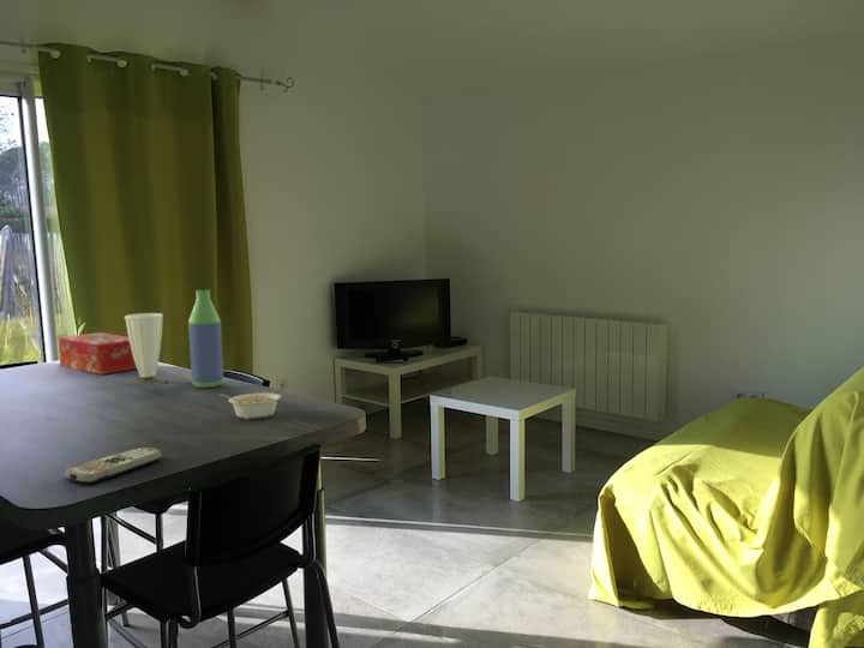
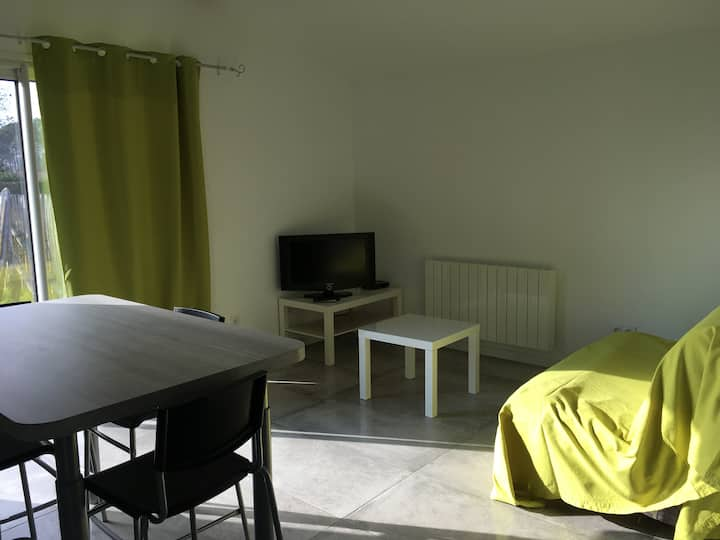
- legume (253, 404)
- tissue box (100, 352)
- bottle (205, 338)
- cup (145, 348)
- remote control (116, 464)
